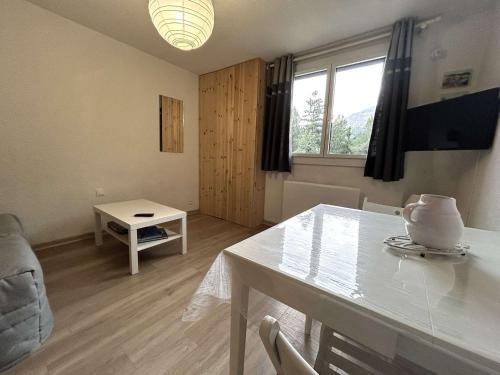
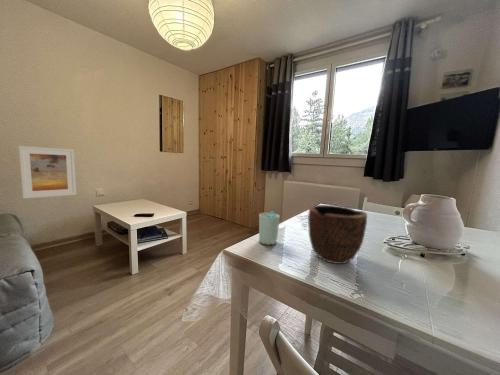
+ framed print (49, 172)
+ bowl (334, 234)
+ cup (268, 225)
